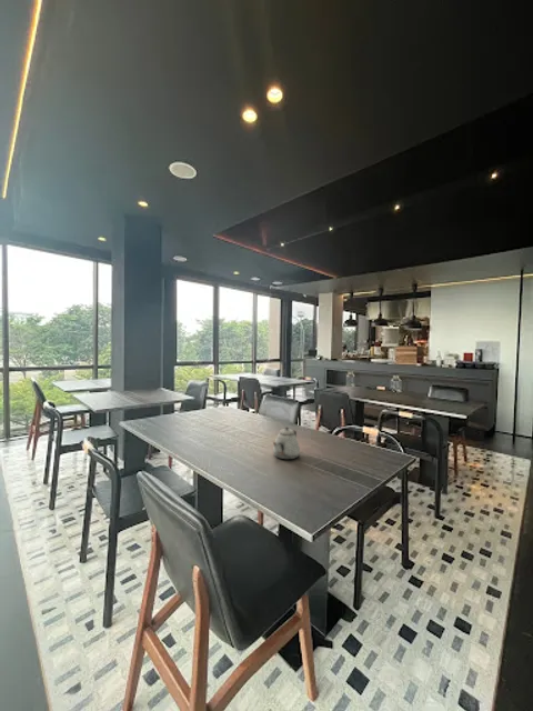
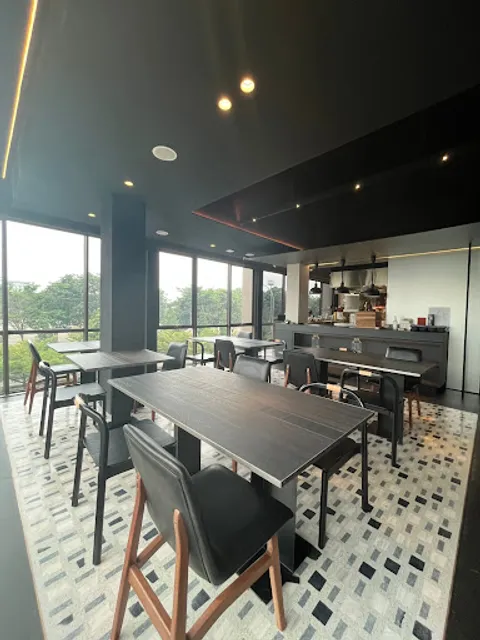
- teapot (284, 442)
